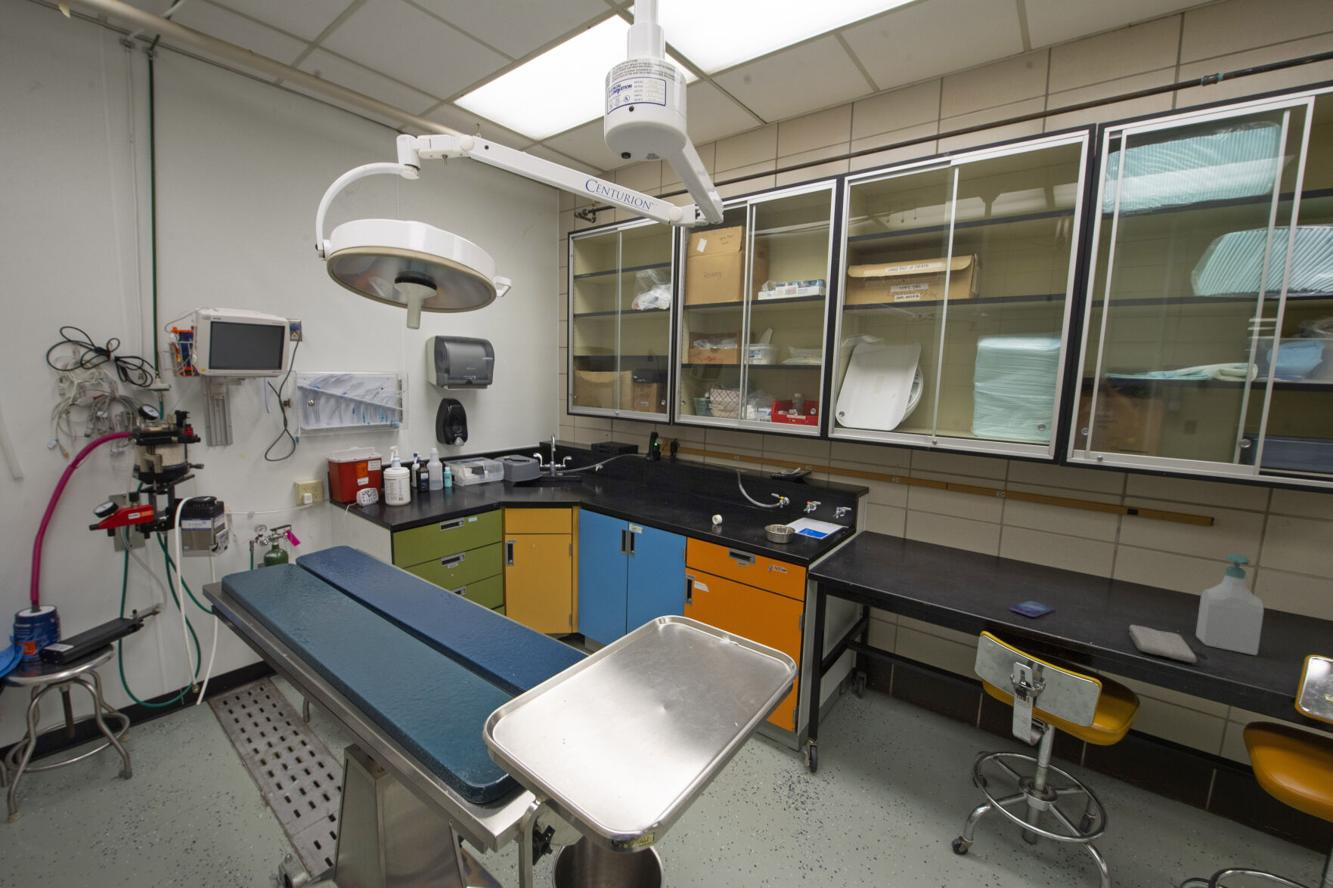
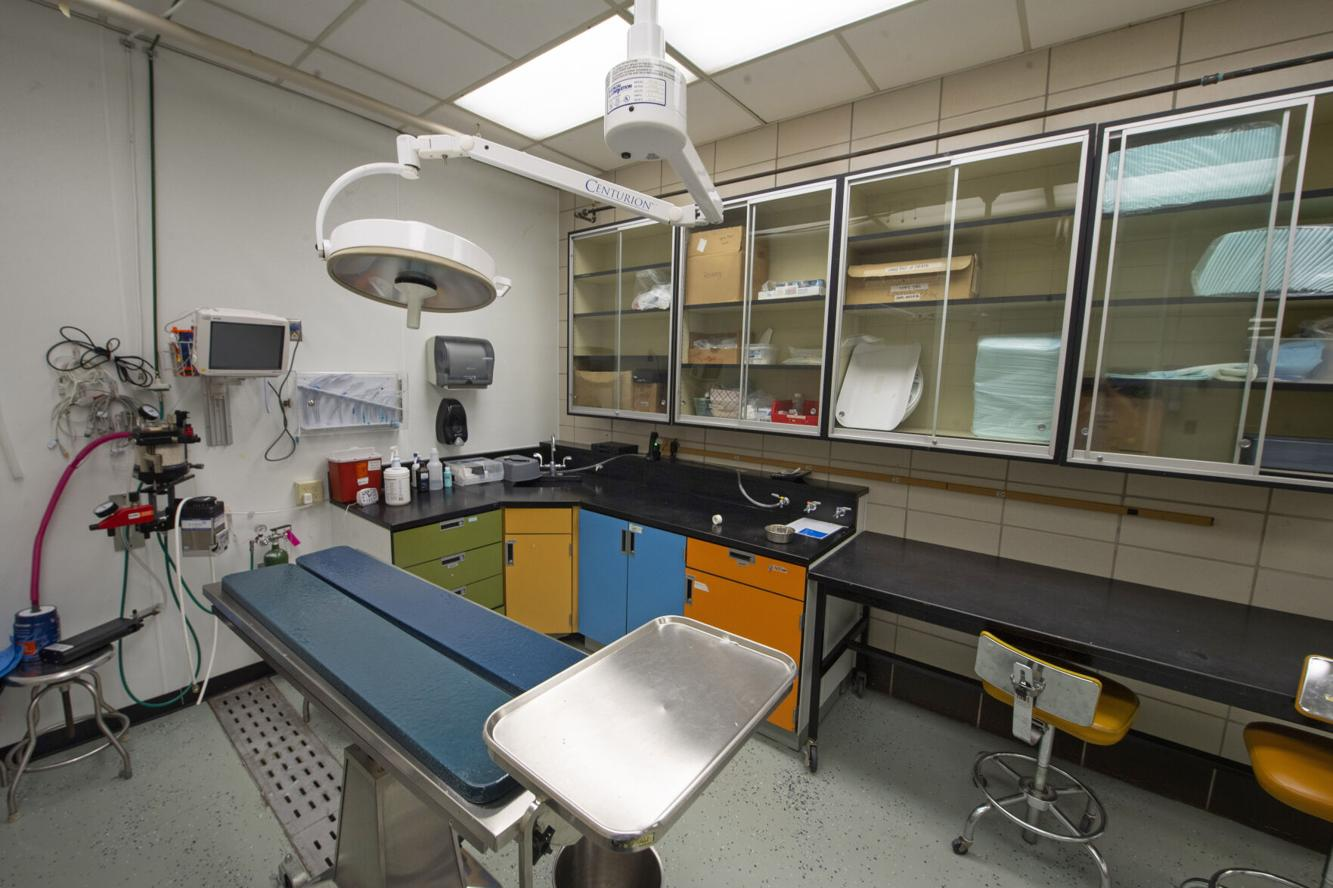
- washcloth (1160, 641)
- soap bottle (1233, 601)
- smartphone (1031, 608)
